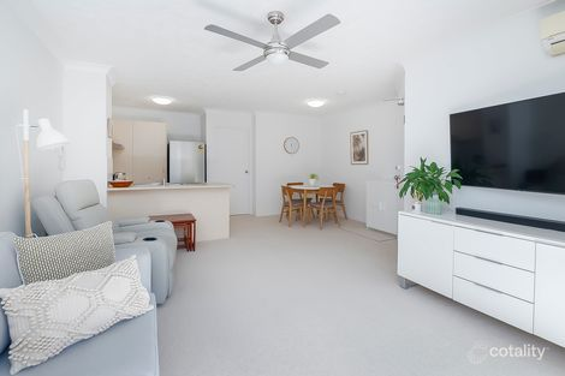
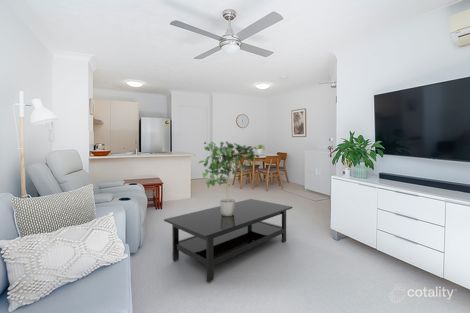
+ coffee table (234, 231)
+ potted plant (229, 177)
